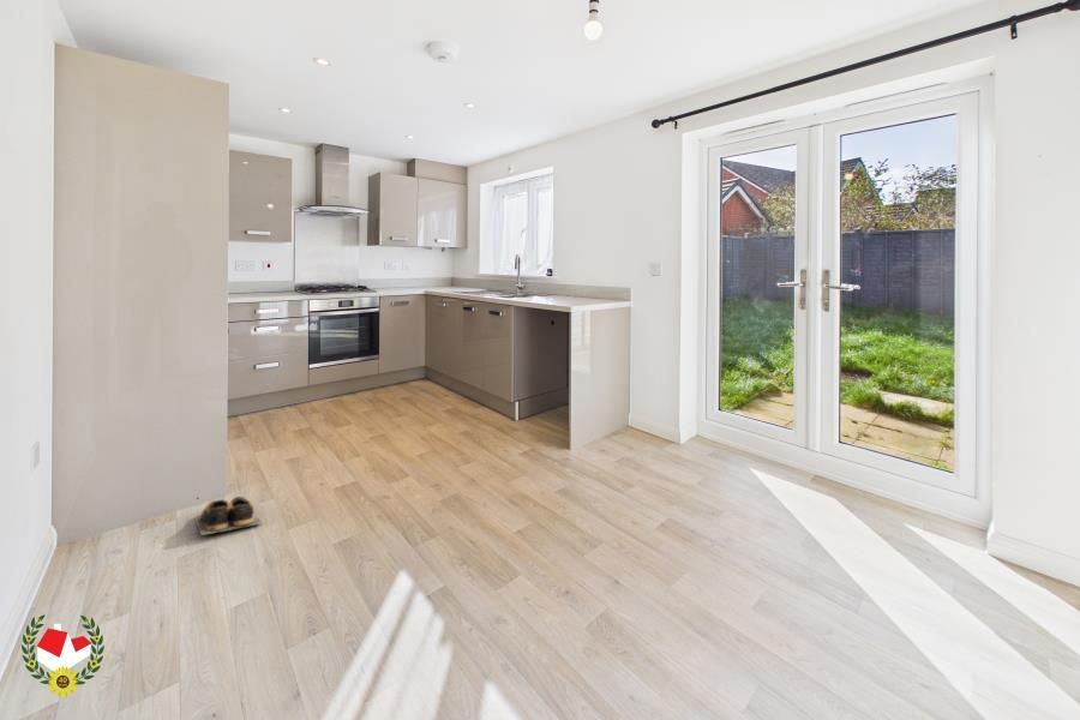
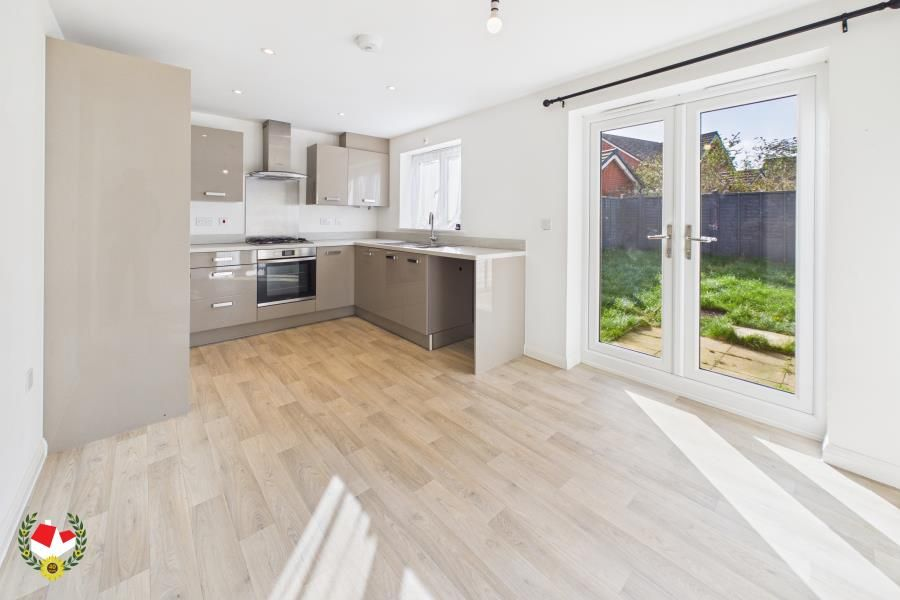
- shoes (227, 509)
